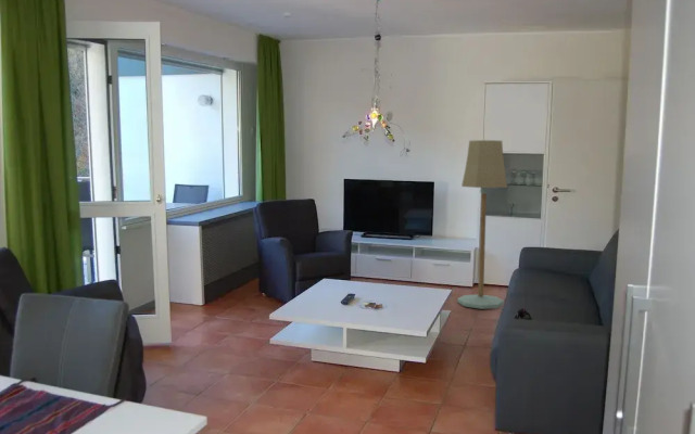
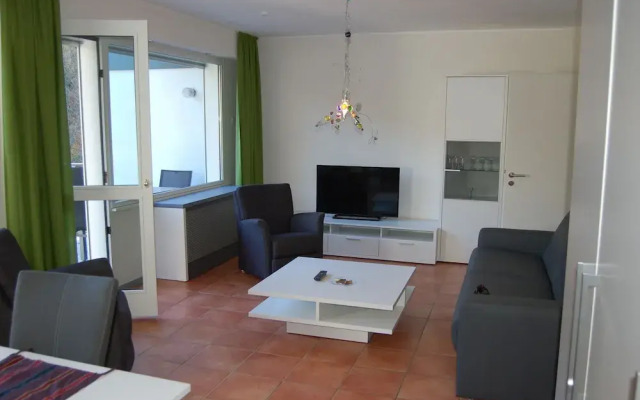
- floor lamp (482, 222)
